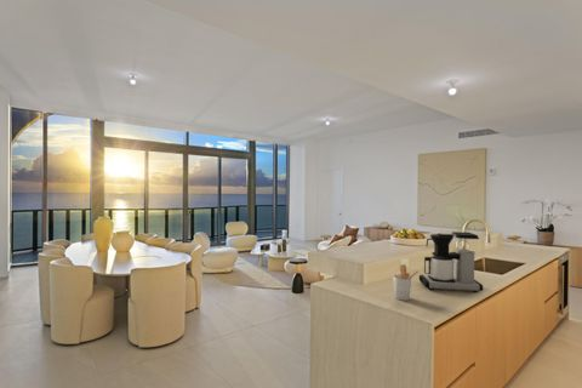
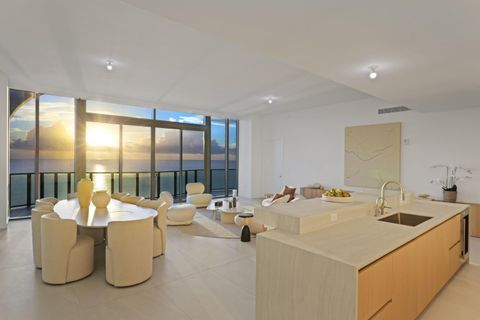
- utensil holder (406, 283)
- coffee maker (449, 259)
